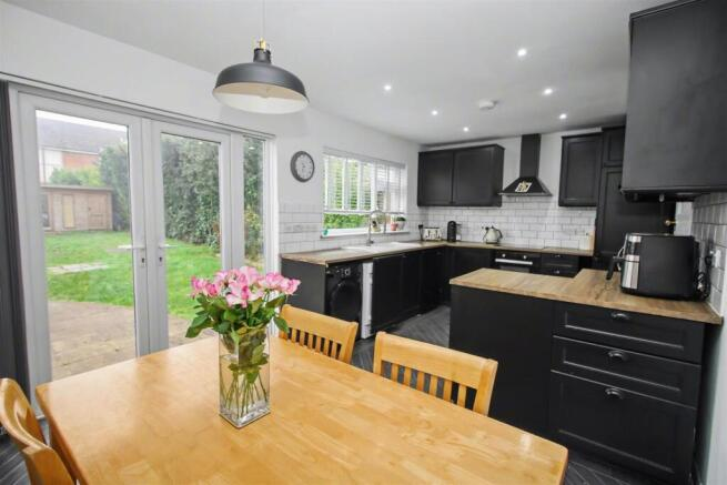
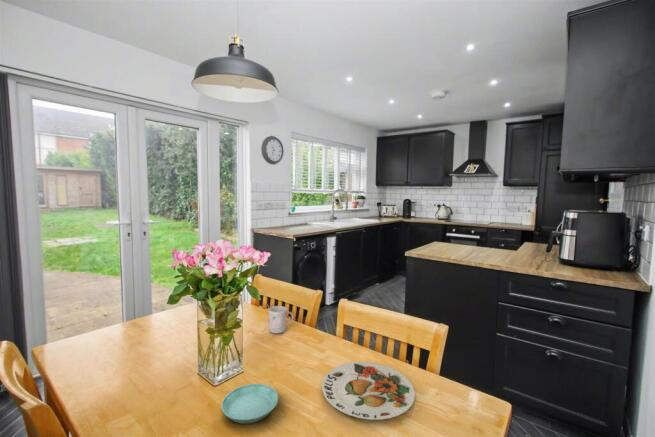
+ mug (280, 316)
+ plate (367, 388)
+ saucer (250, 404)
